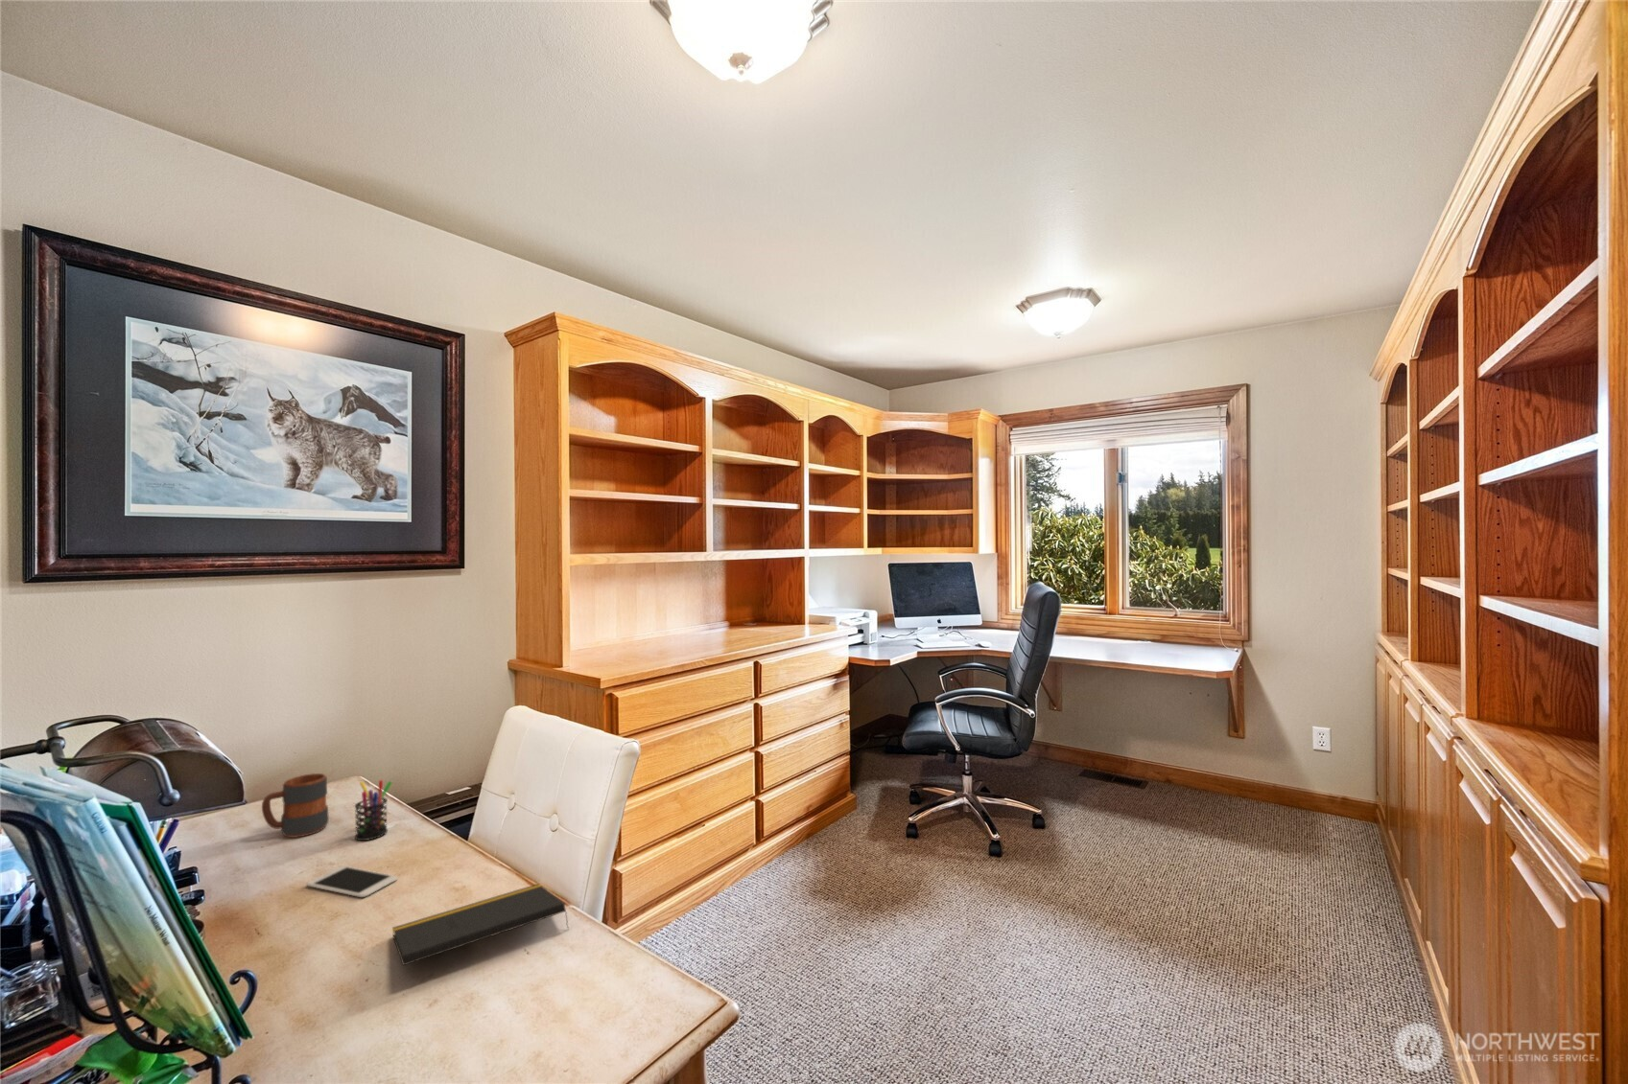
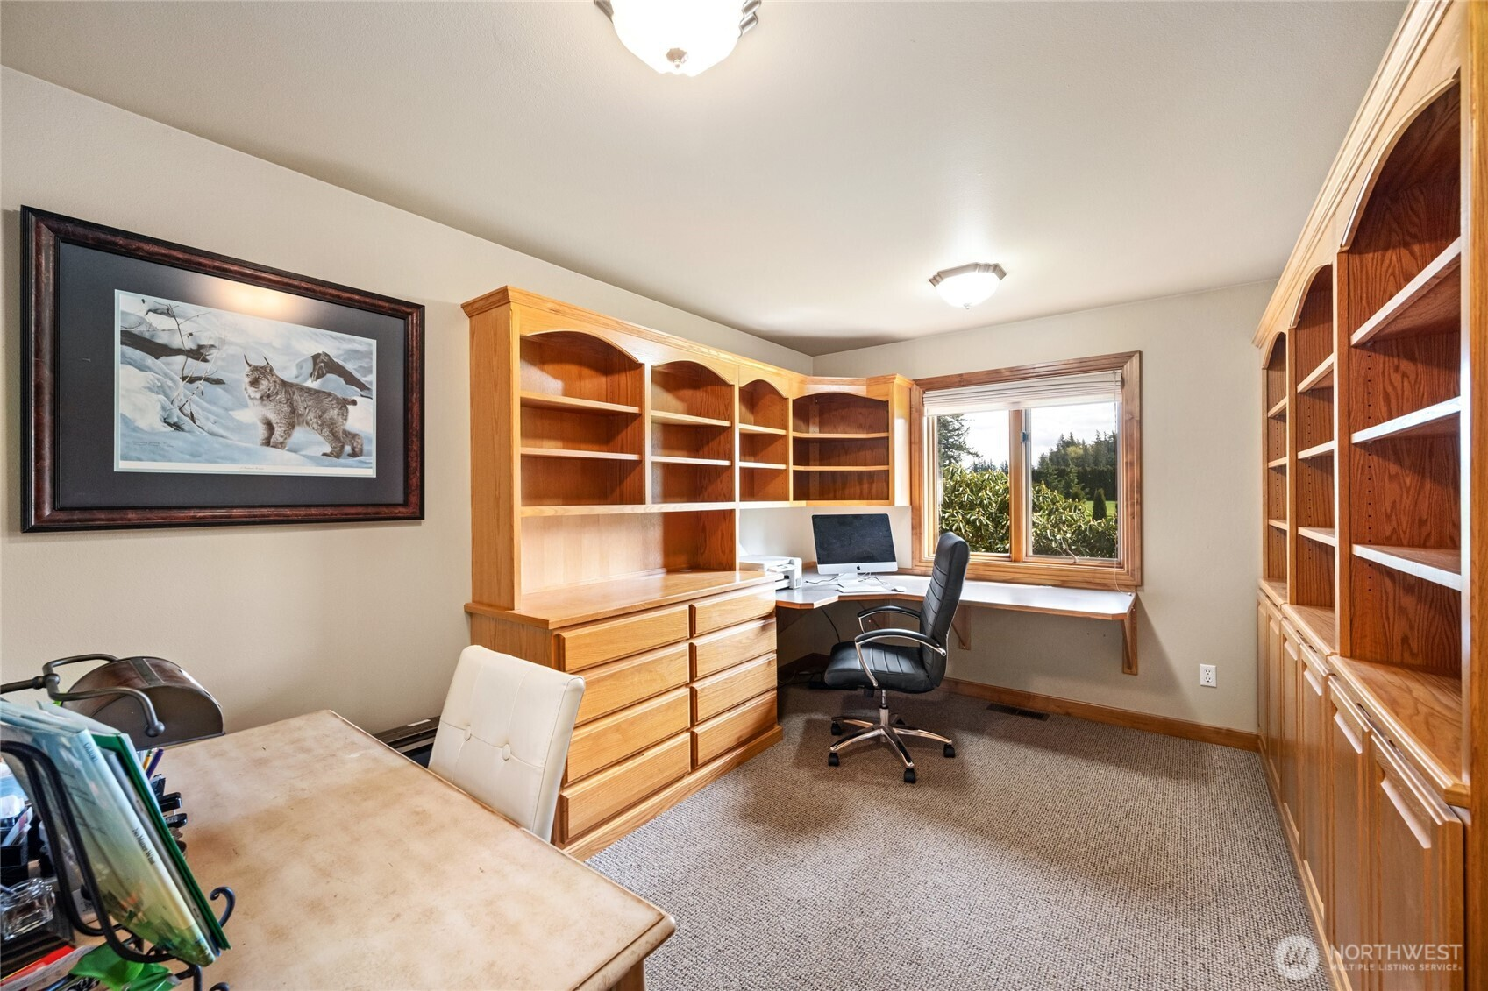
- mug (295, 806)
- pen holder (375, 805)
- smartphone (352, 881)
- notepad (478, 919)
